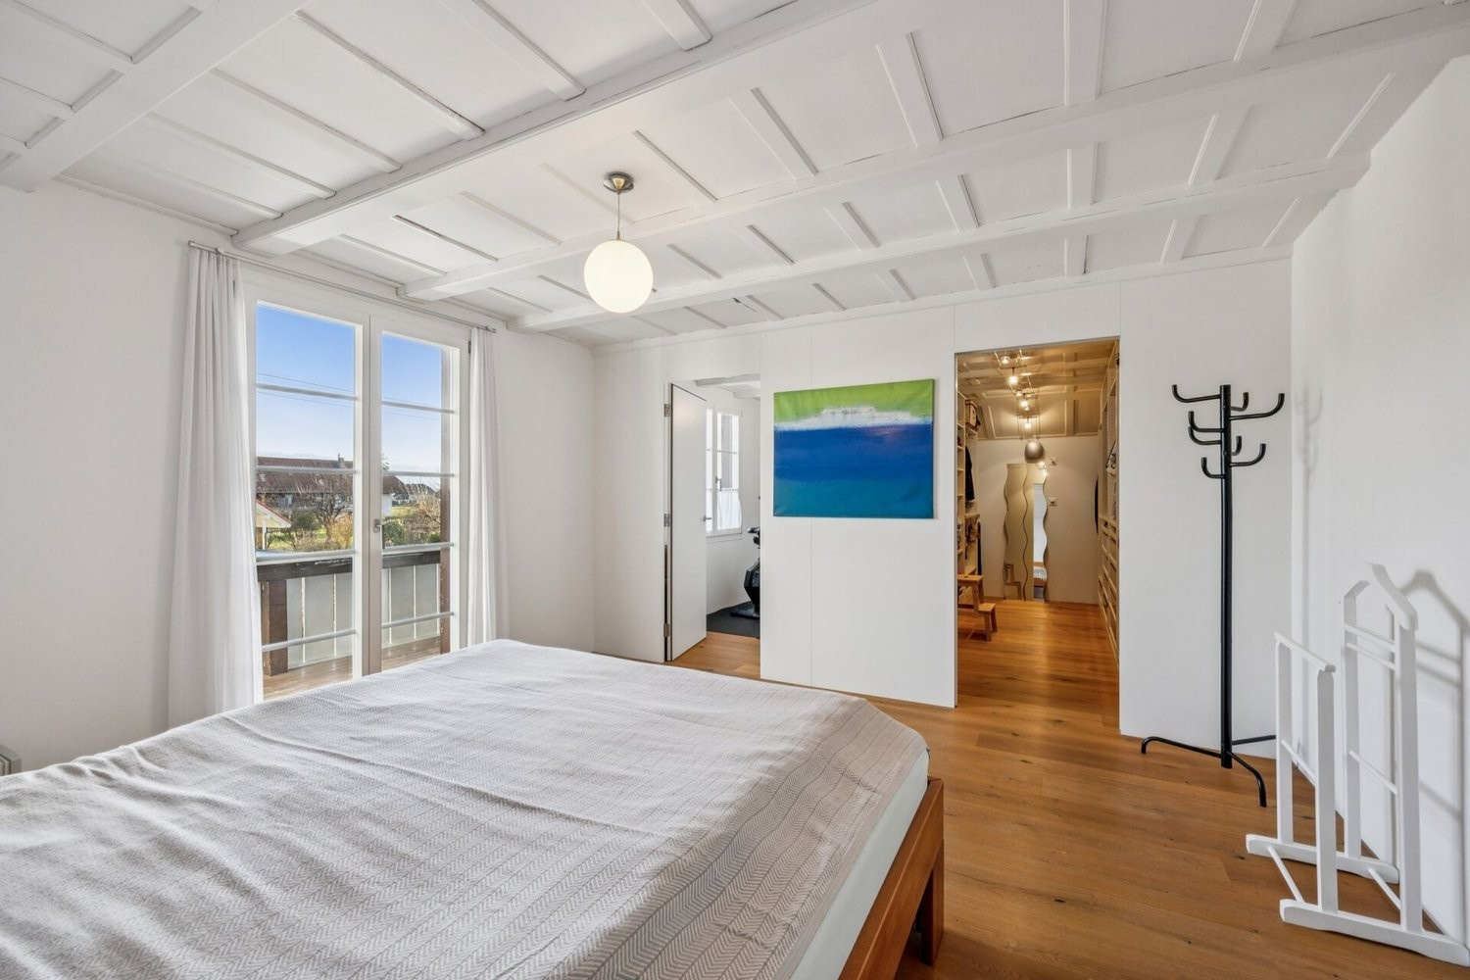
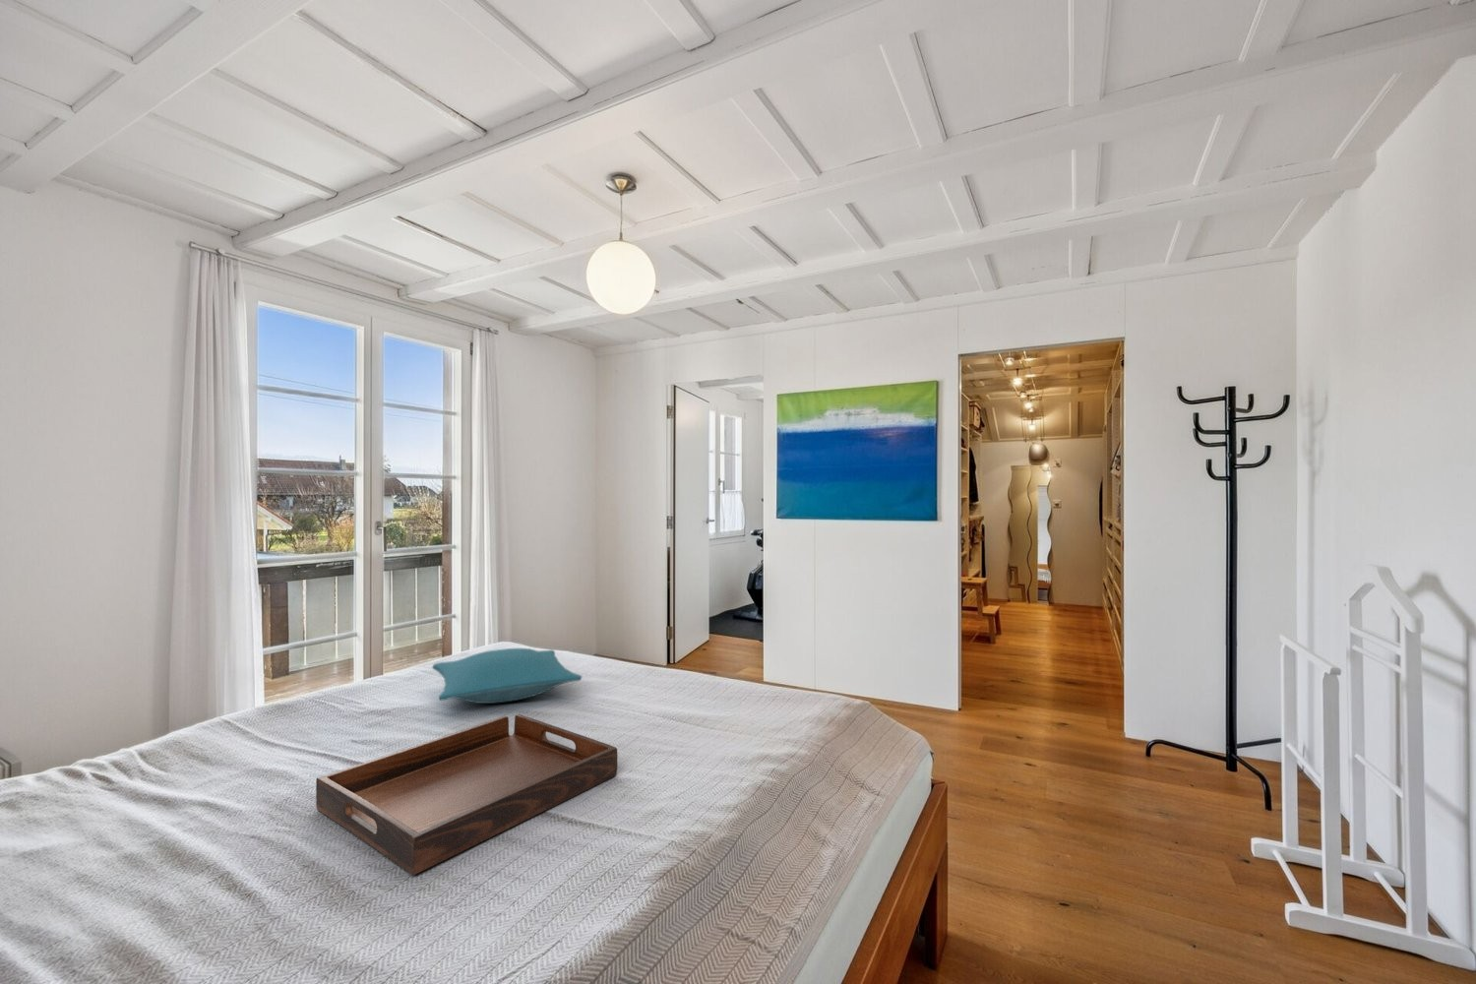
+ pillow (504, 673)
+ serving tray (476, 775)
